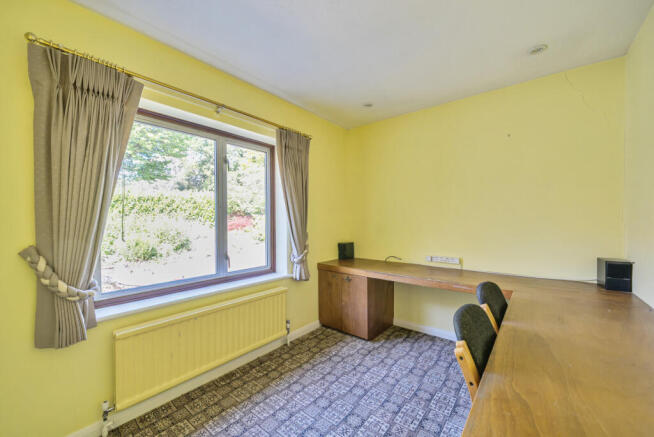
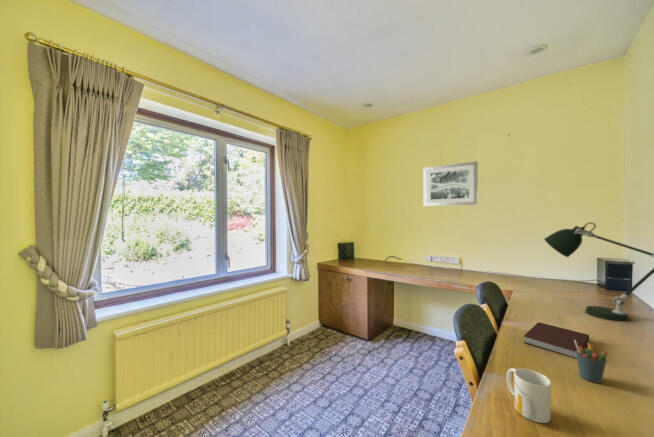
+ notebook (556, 338)
+ pen holder (590, 360)
+ wall art (449, 185)
+ mug (525, 391)
+ desk lamp (610, 242)
